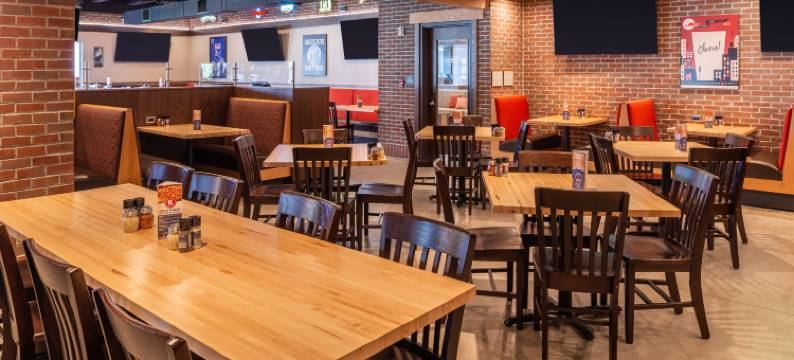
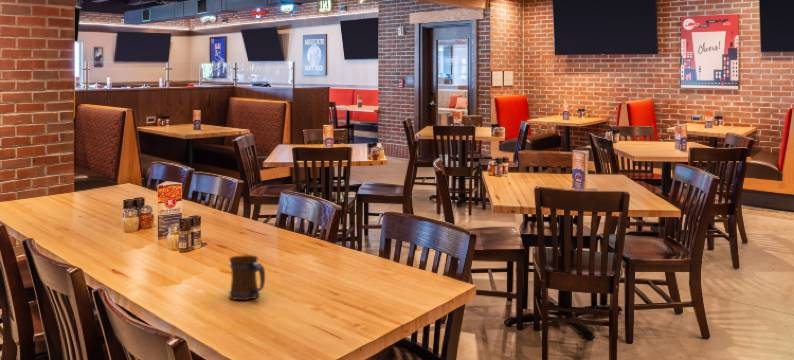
+ beer mug (249, 278)
